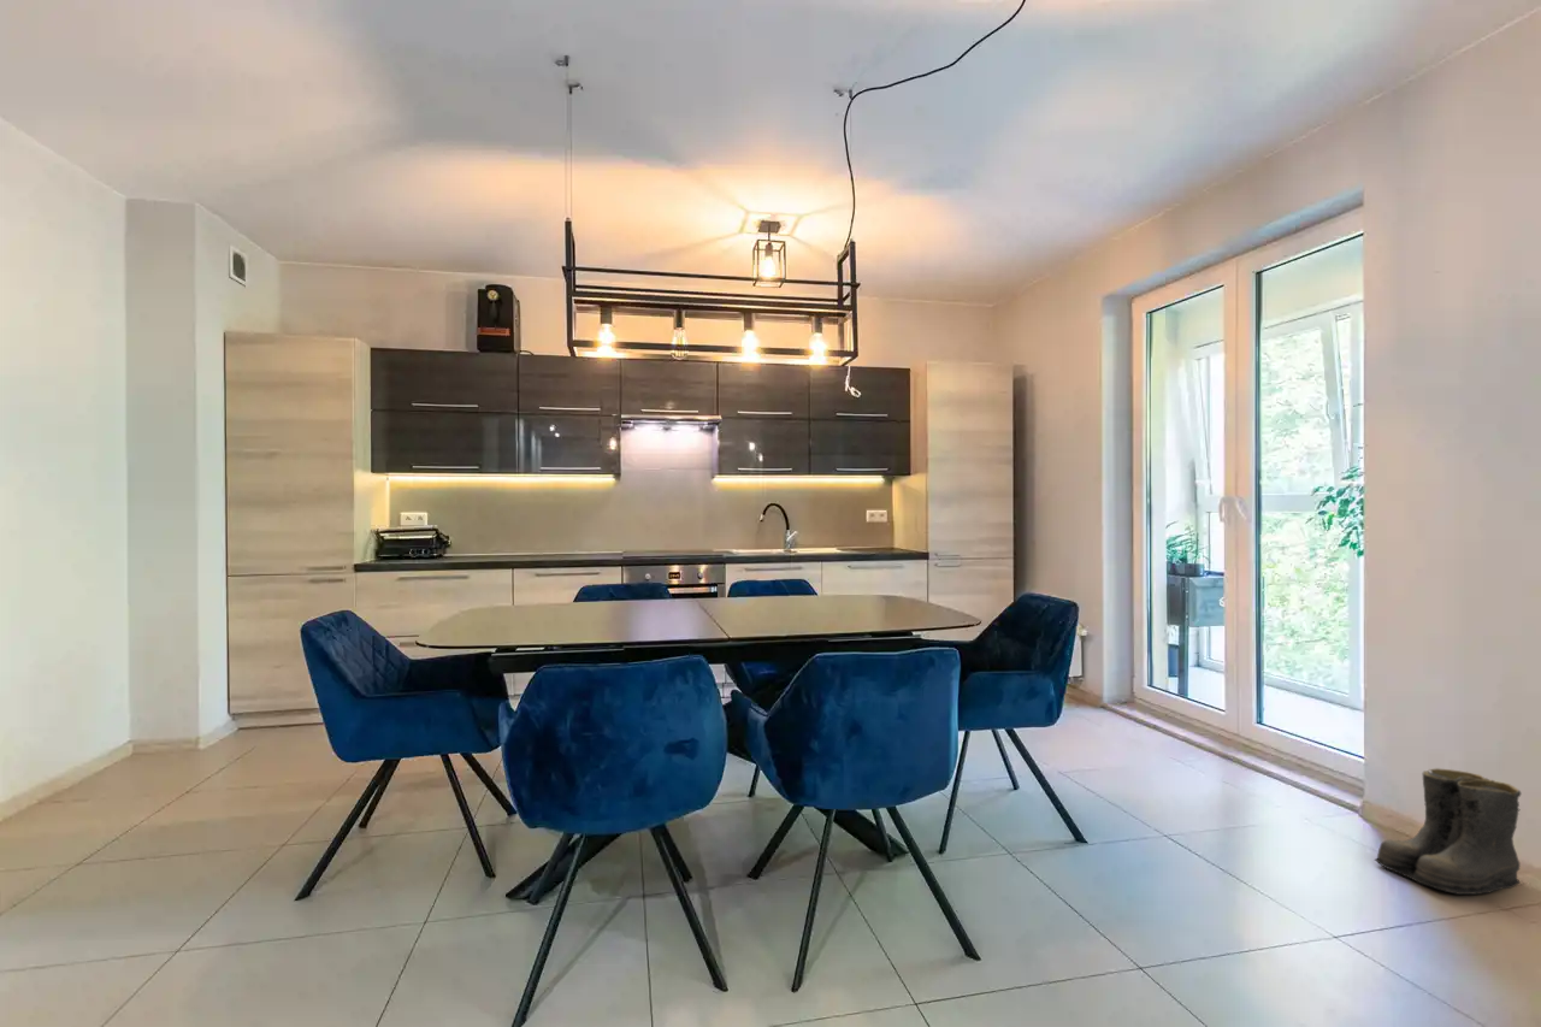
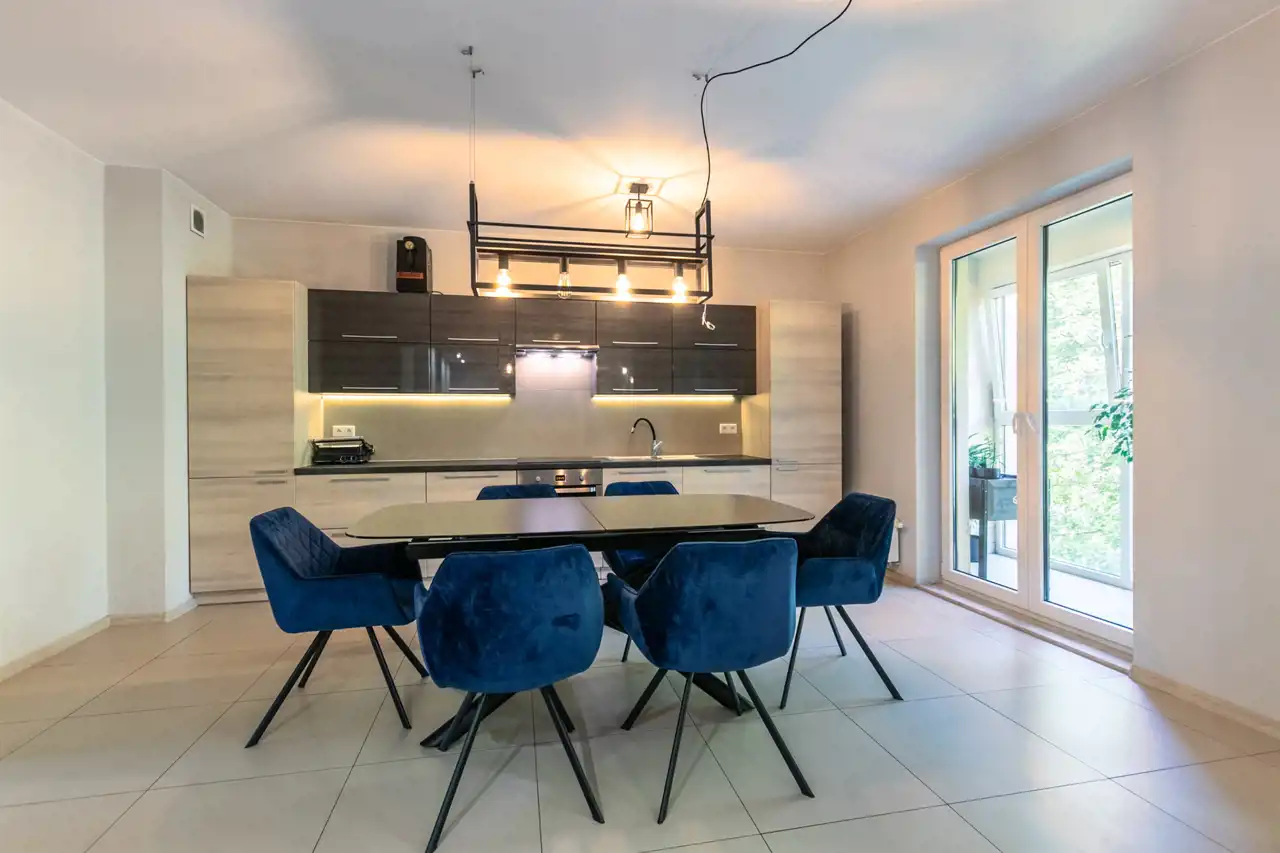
- boots (1447, 826)
